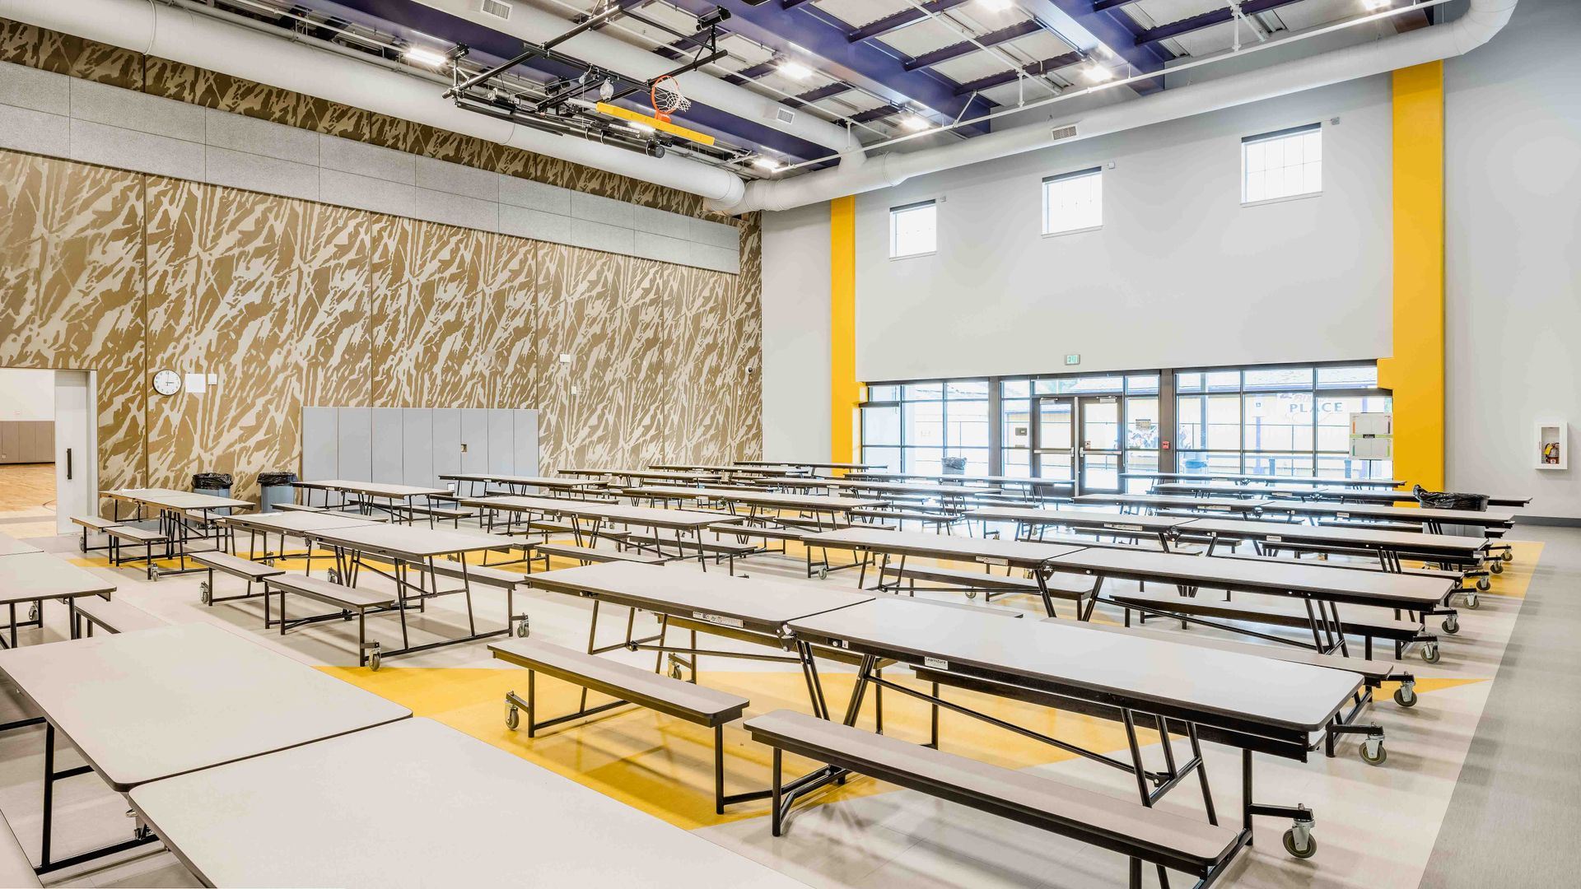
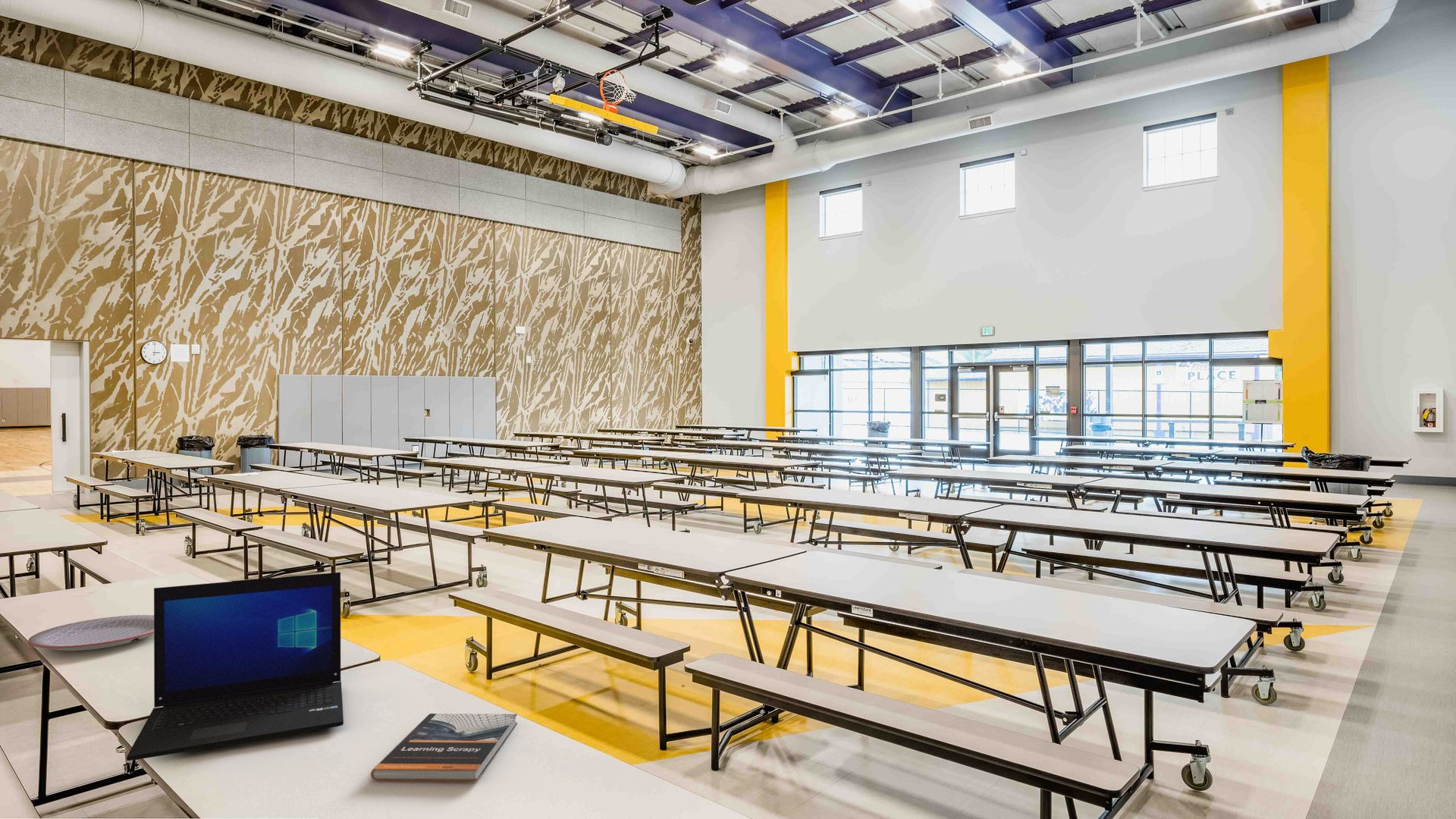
+ plate (102, 634)
+ book (450, 744)
+ laptop (246, 655)
